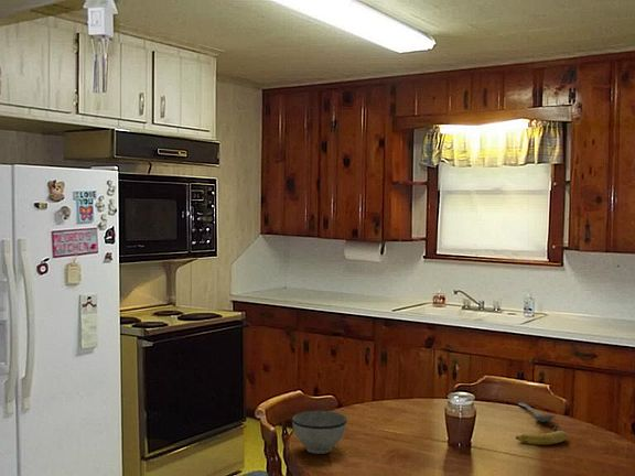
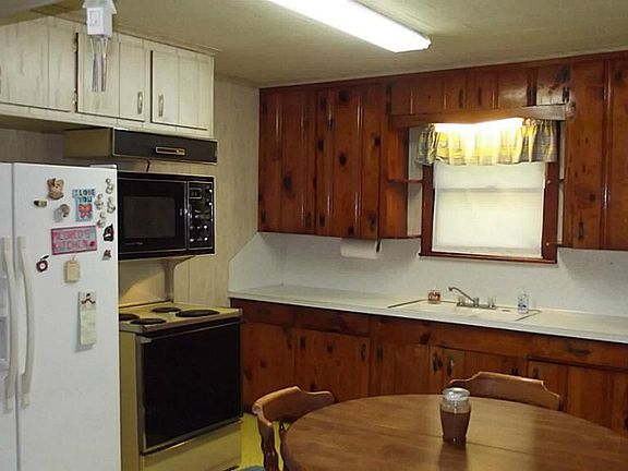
- fruit (540, 434)
- bowl (319, 433)
- stirrer (534, 410)
